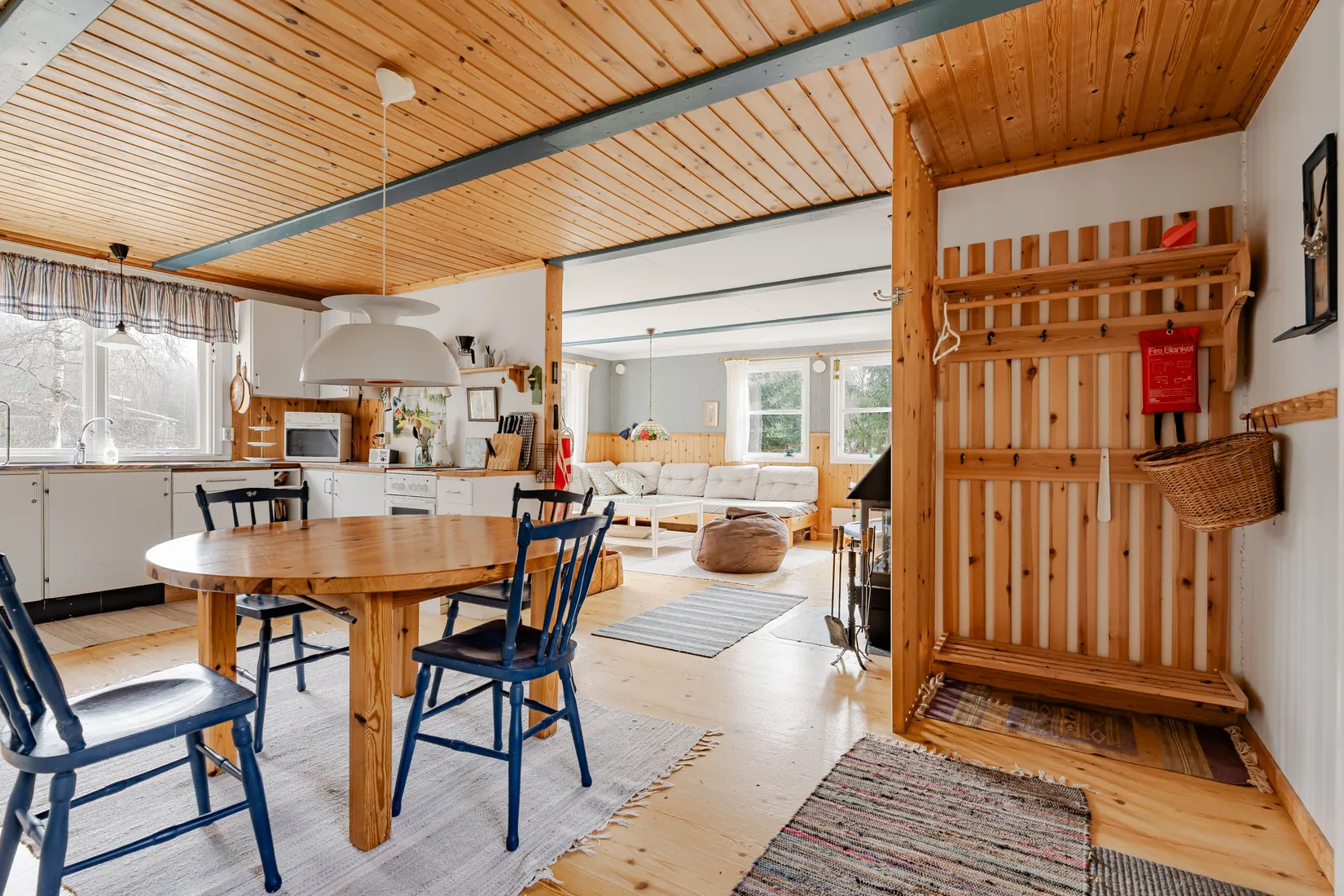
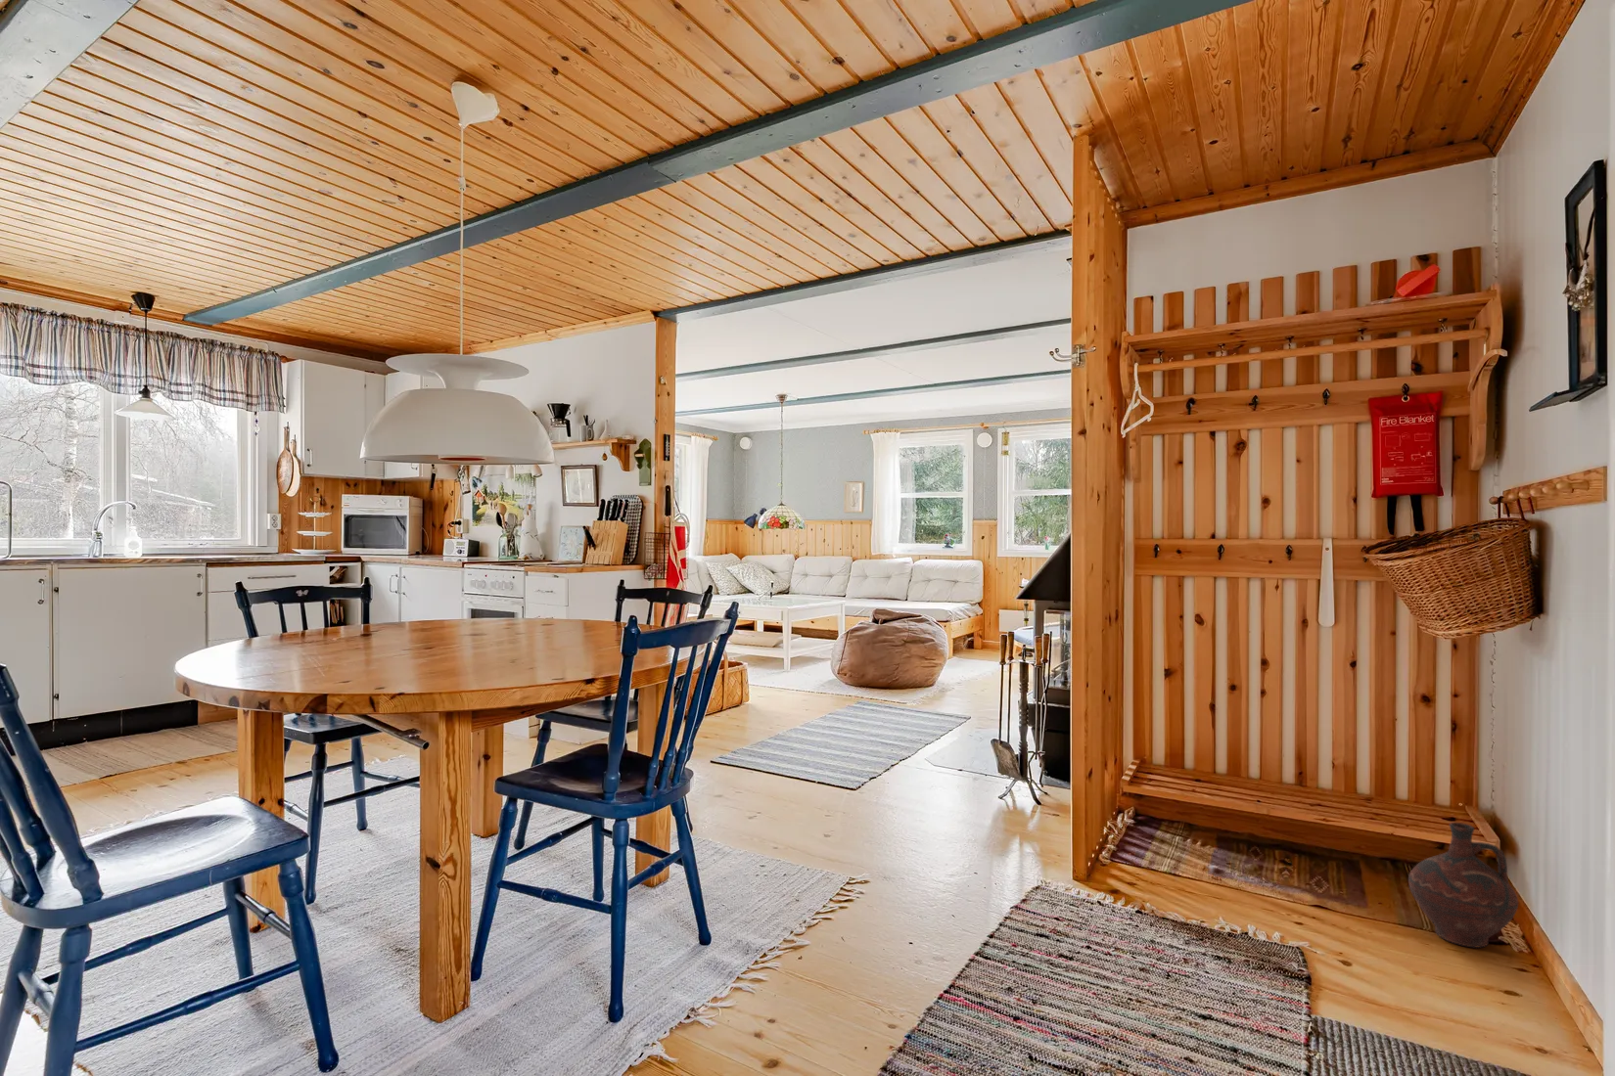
+ ceramic jug (1461, 881)
